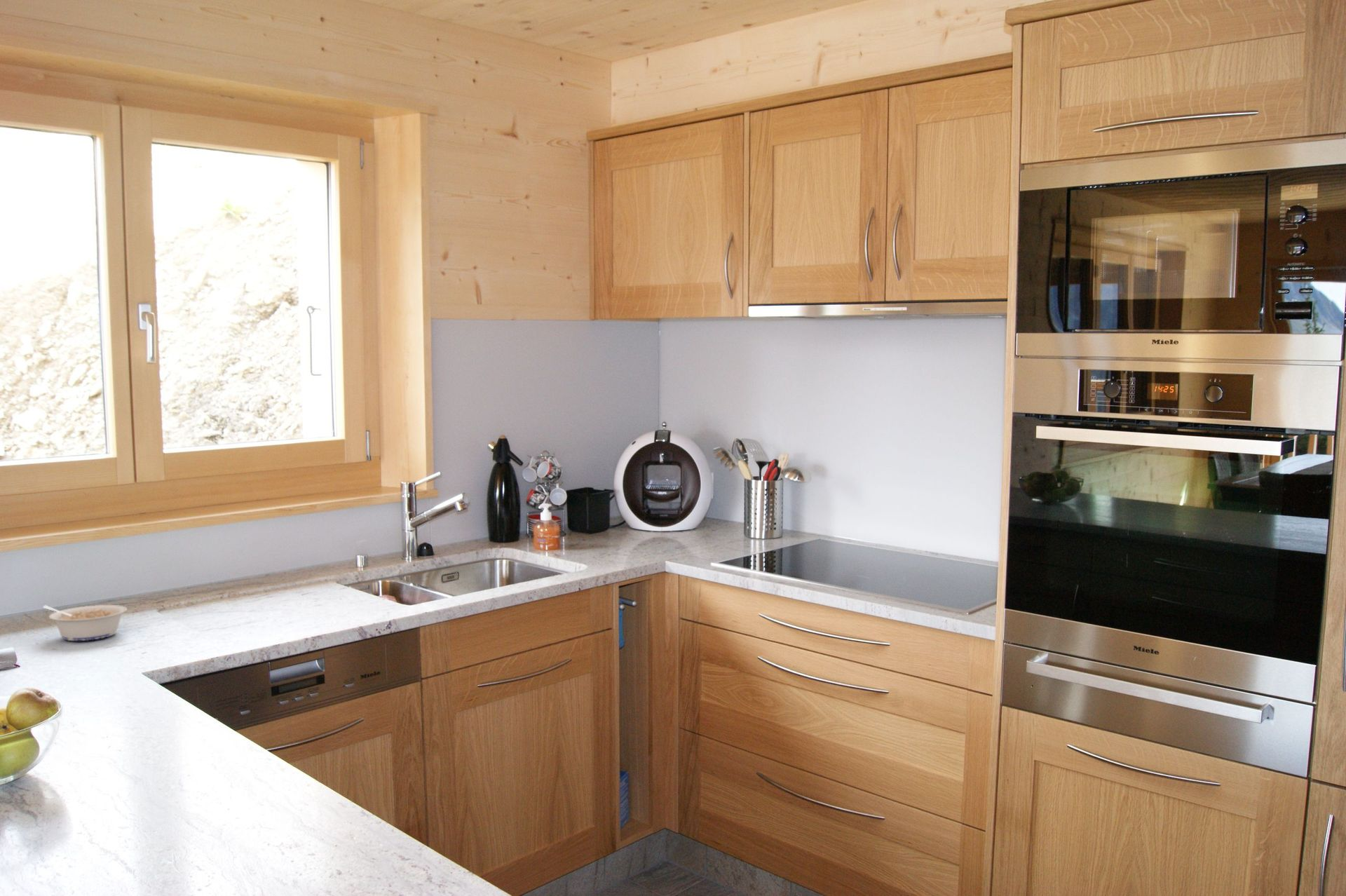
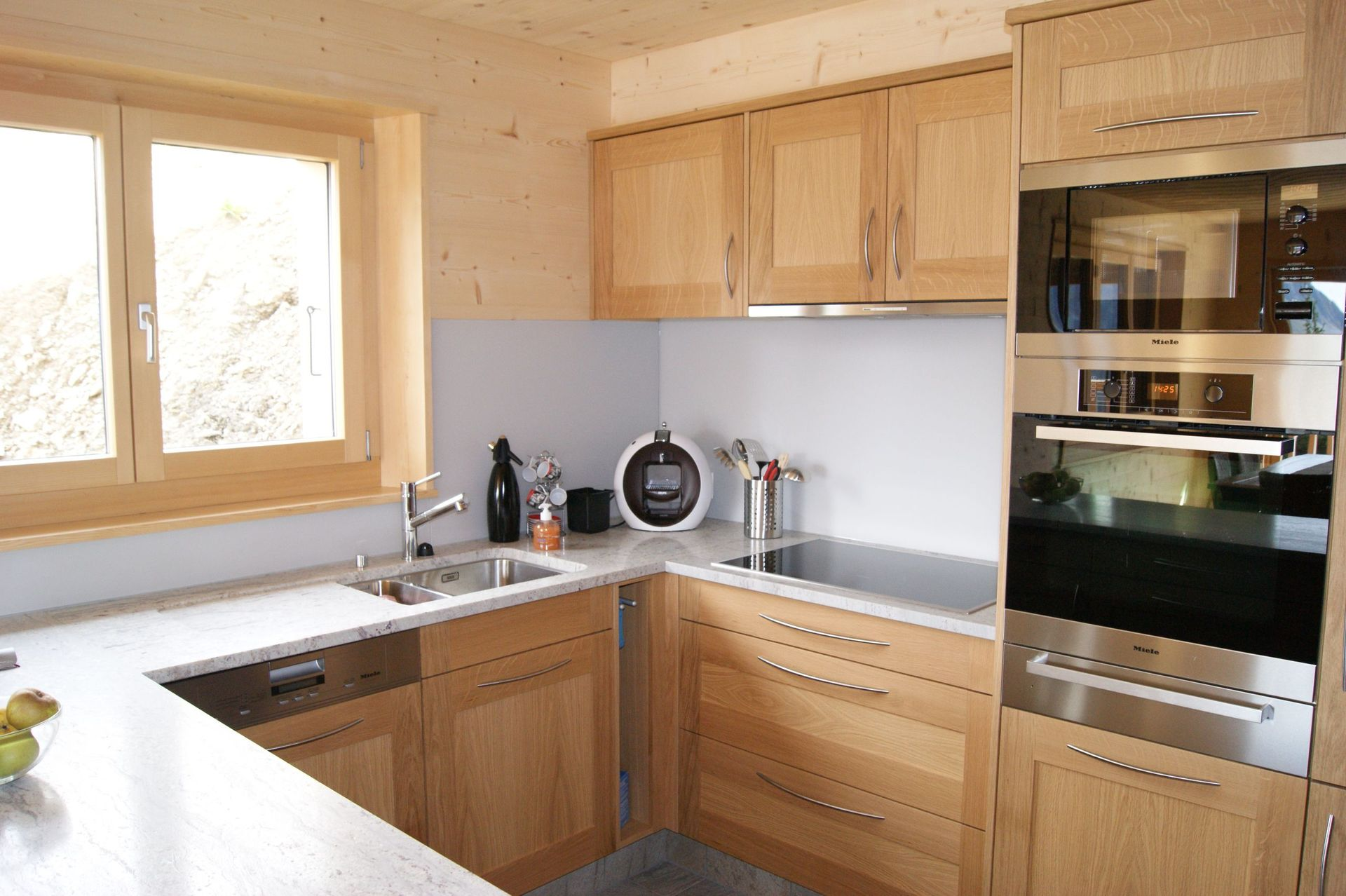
- legume (86, 621)
